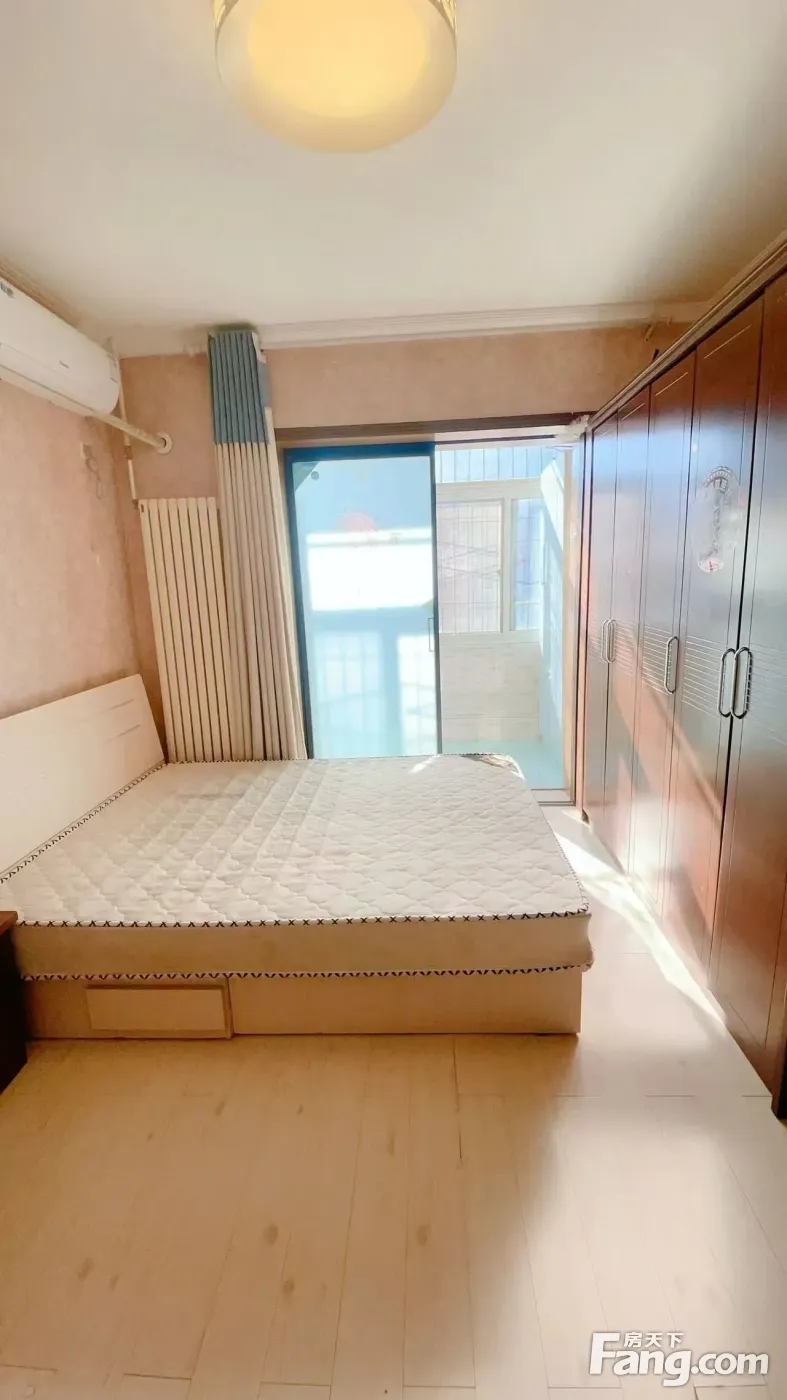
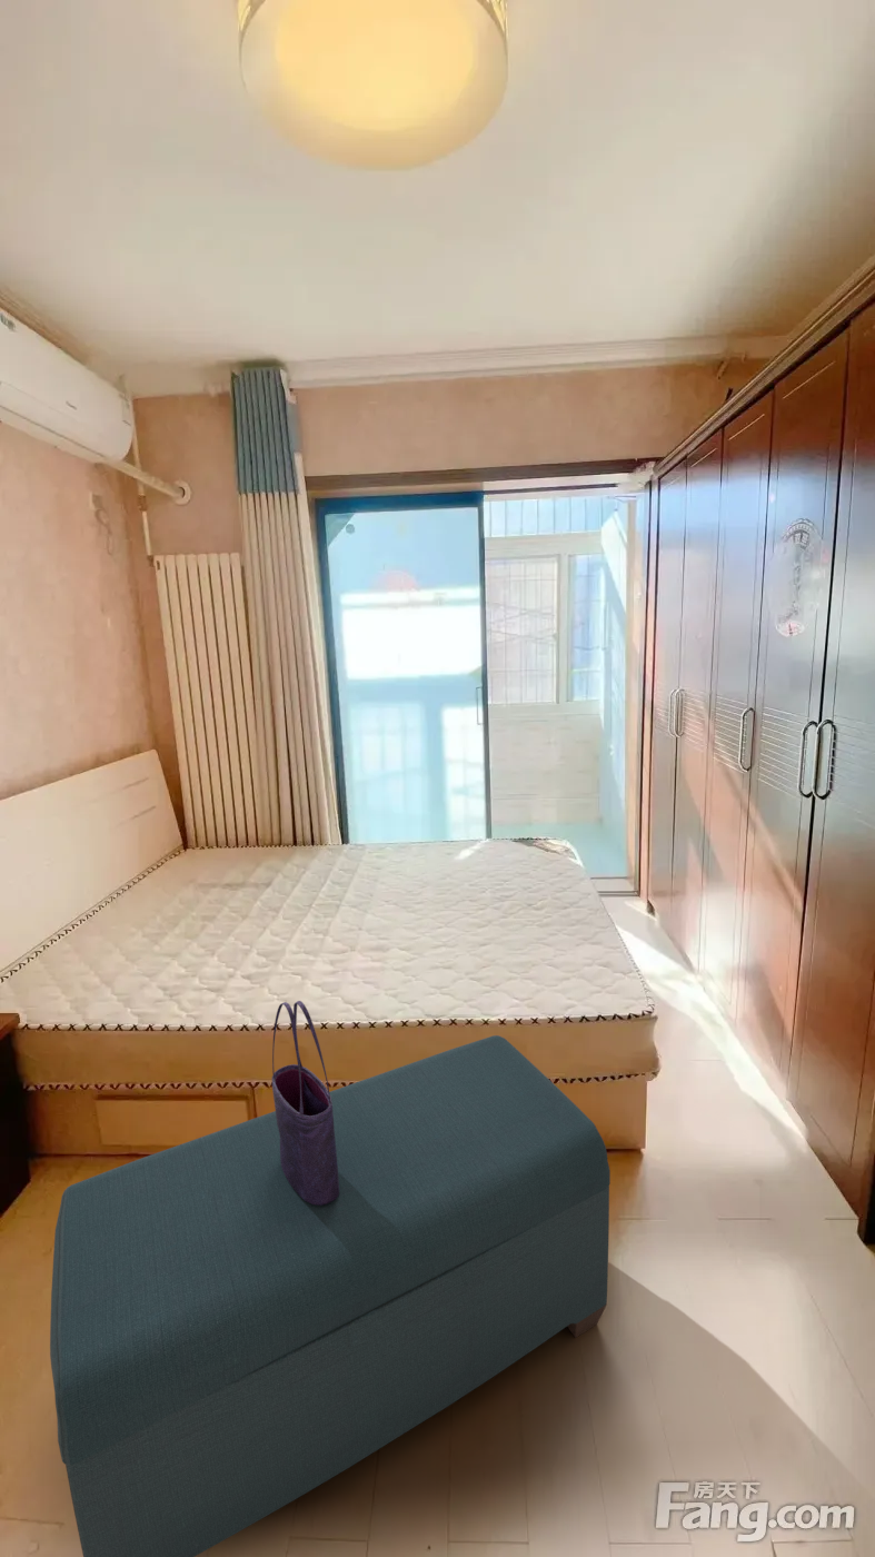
+ tote bag (301, 1091)
+ bench (348, 1254)
